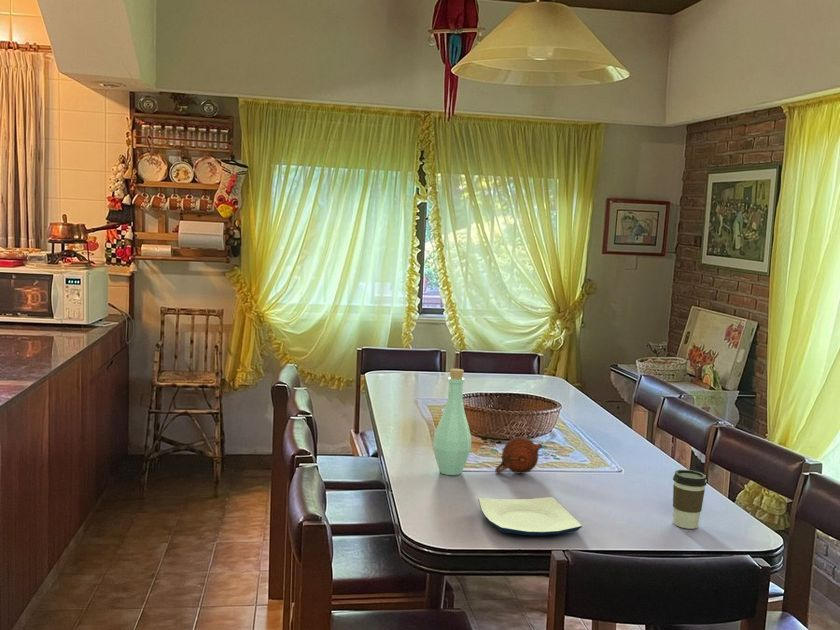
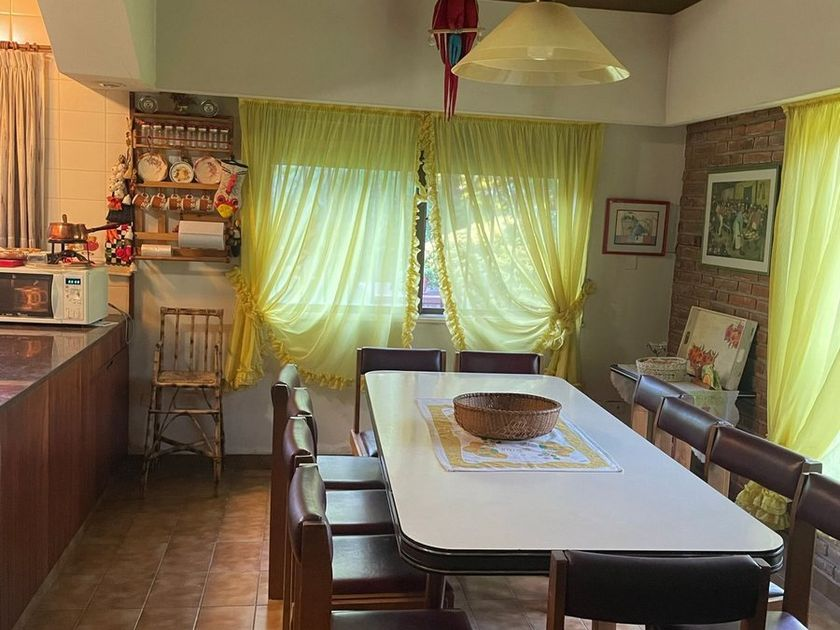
- coffee cup (688, 499)
- plate (527, 517)
- teapot (518, 456)
- bottle (453, 421)
